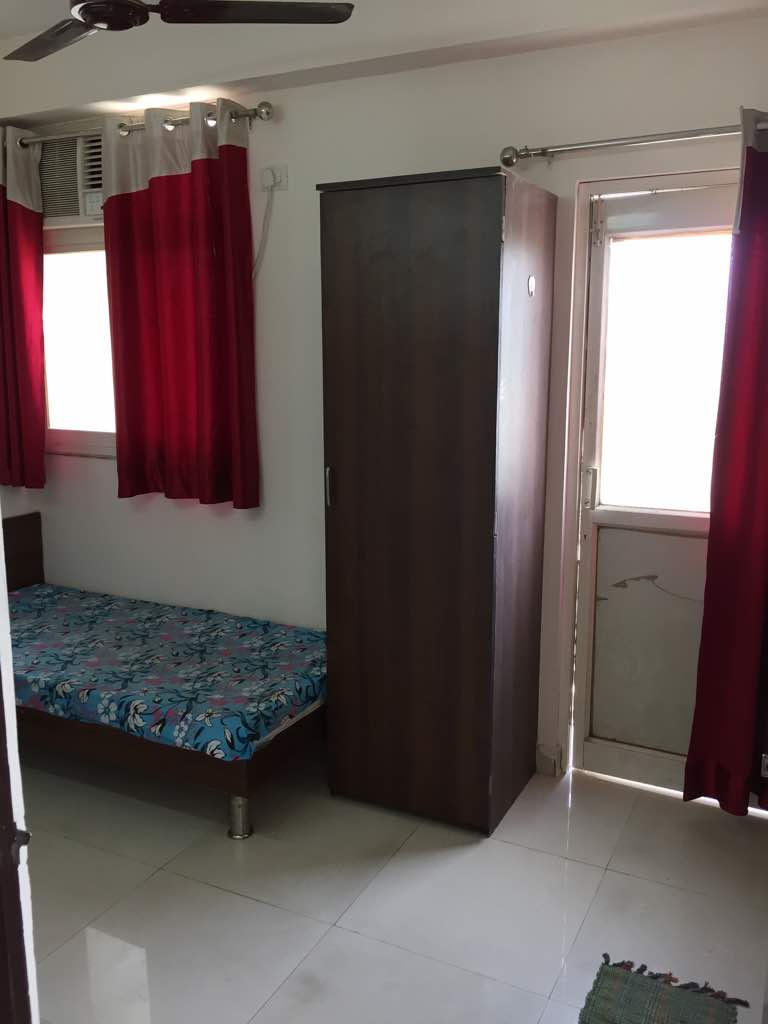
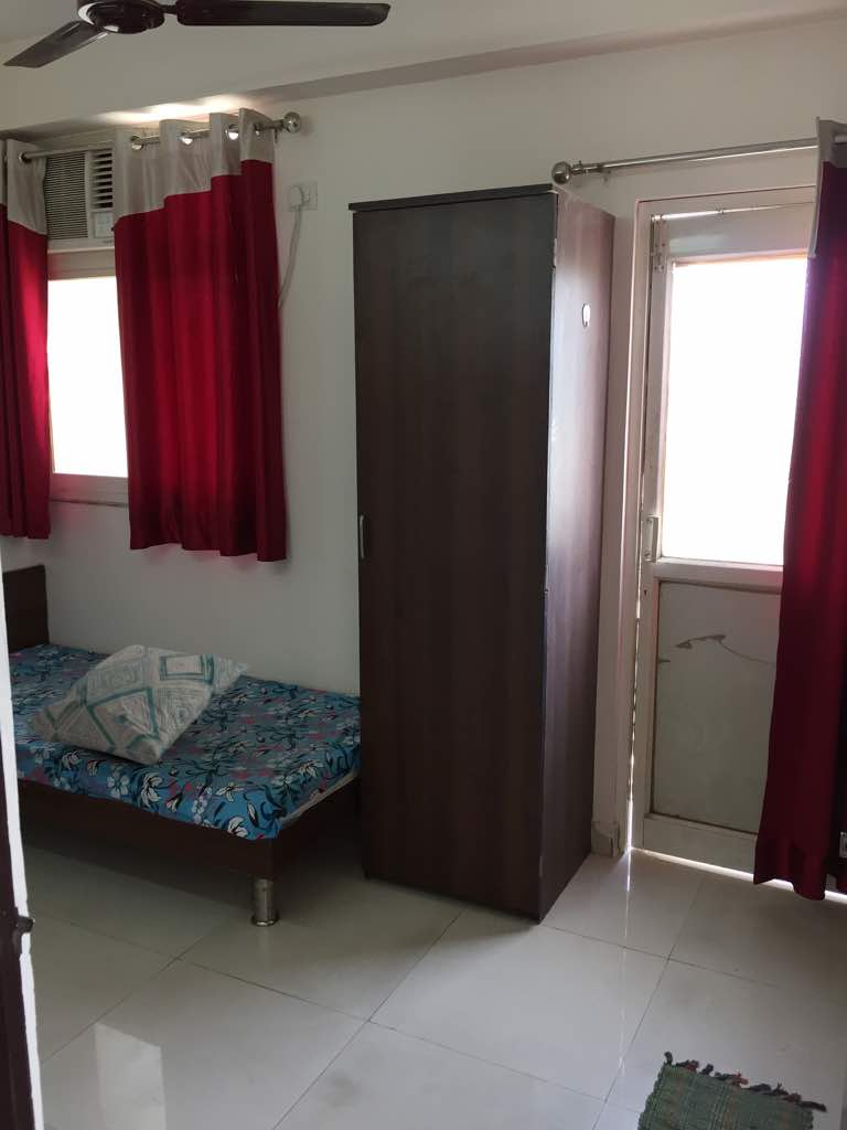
+ decorative pillow (141, 700)
